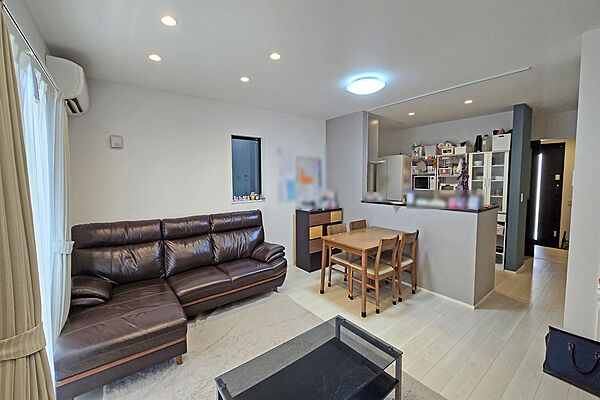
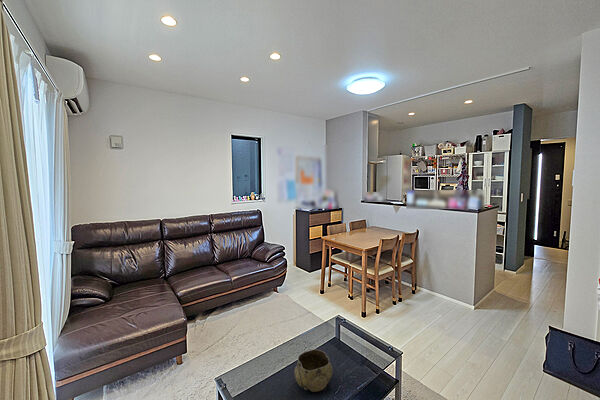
+ decorative bowl (313, 371)
